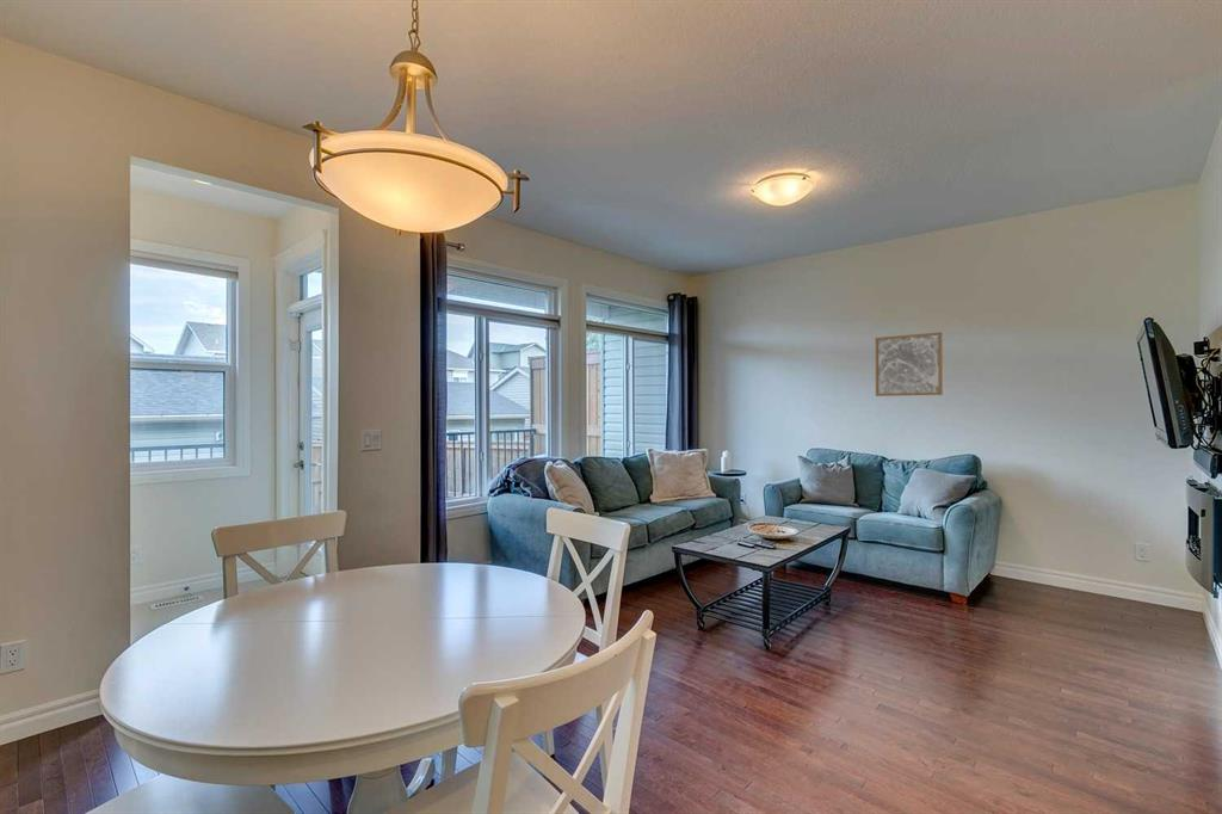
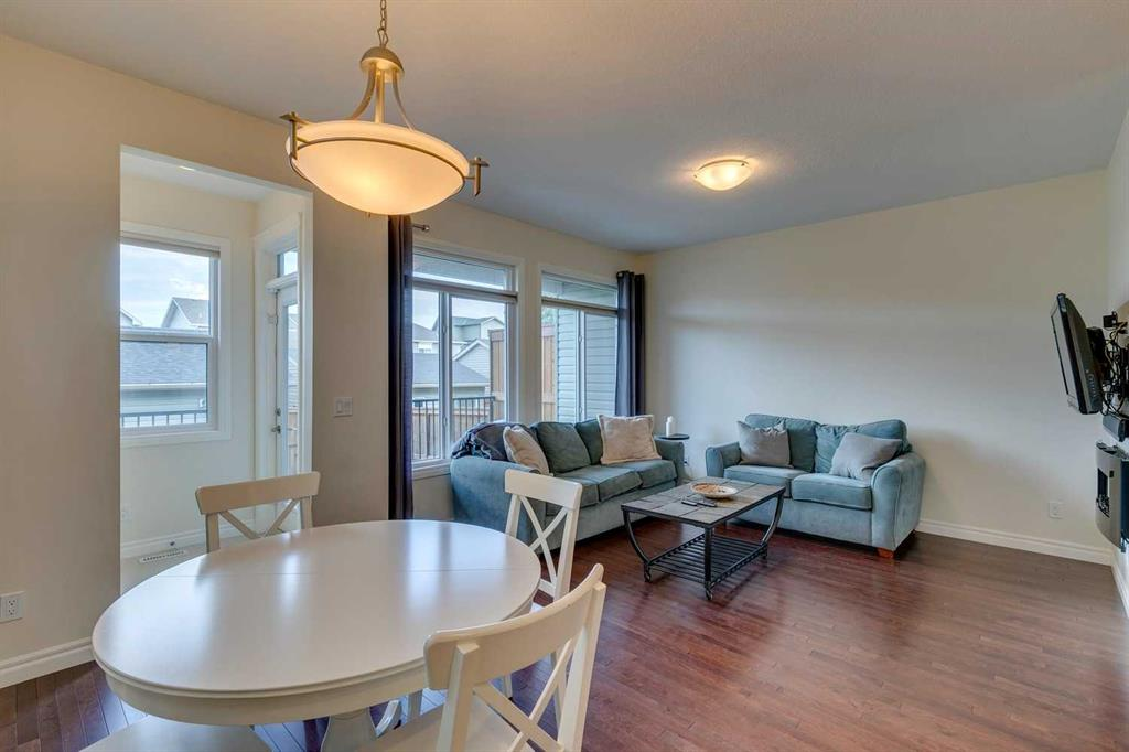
- wall art (907, 365)
